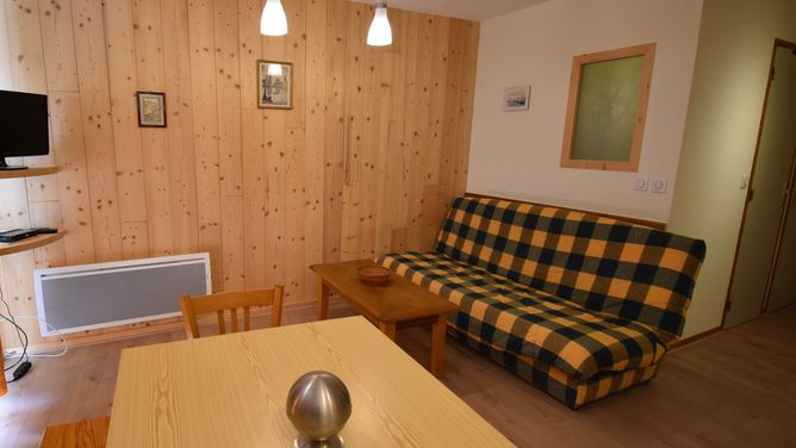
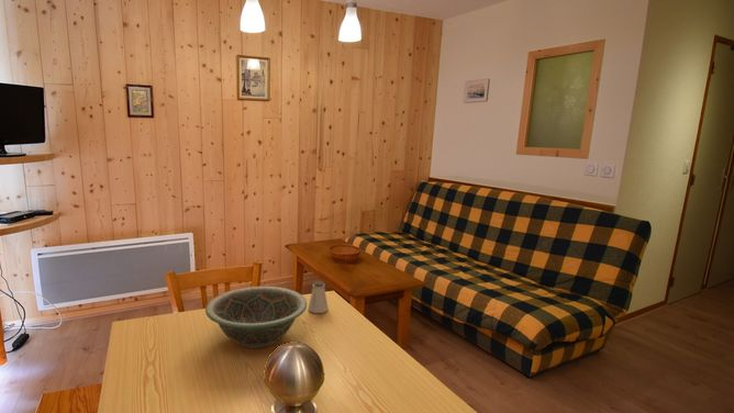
+ saltshaker (318, 295)
+ decorative bowl (257, 321)
